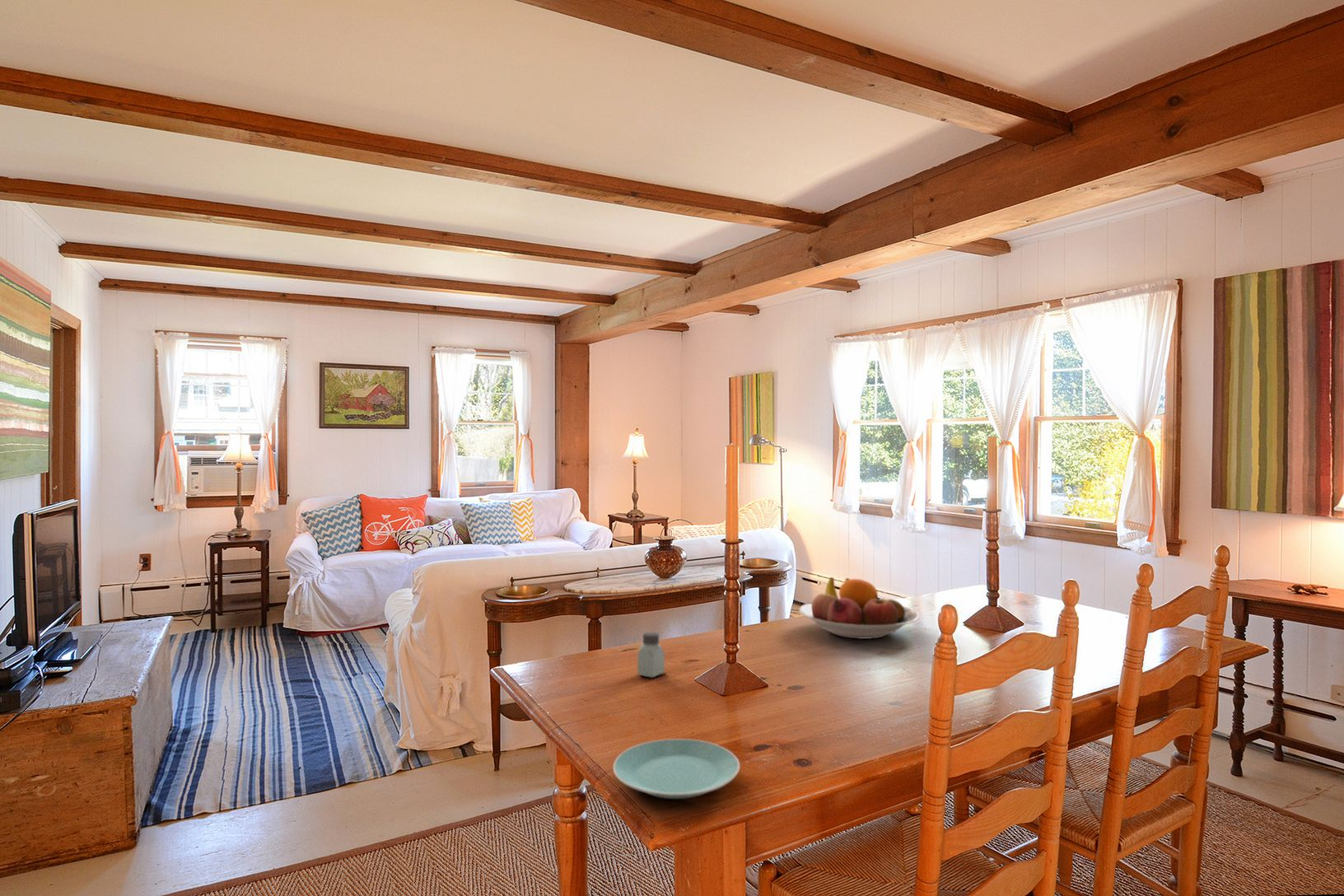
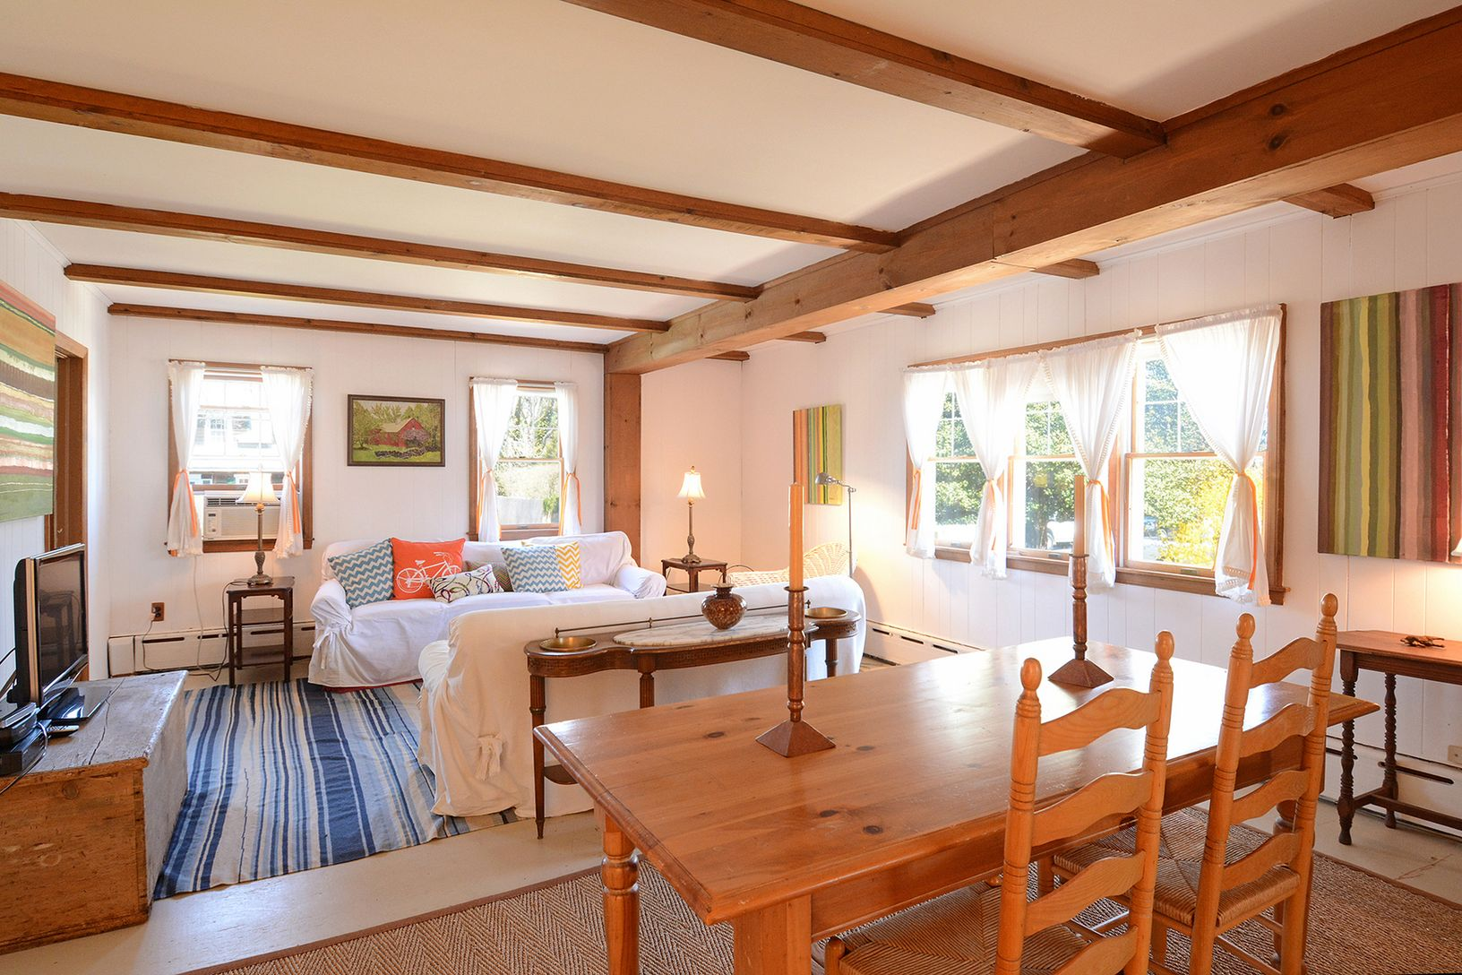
- fruit bowl (857, 606)
- saltshaker (651, 654)
- plate (676, 771)
